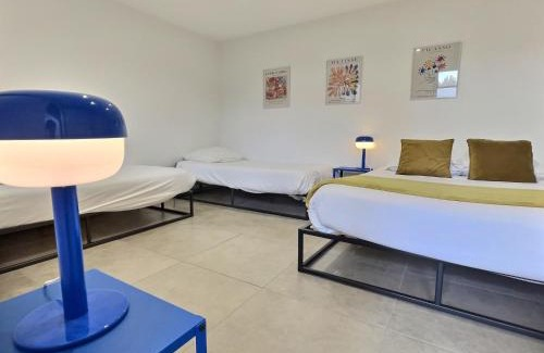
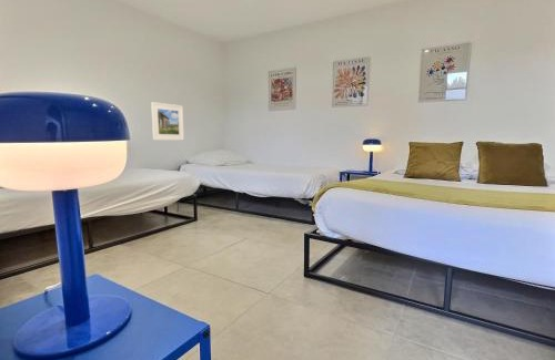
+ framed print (168, 122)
